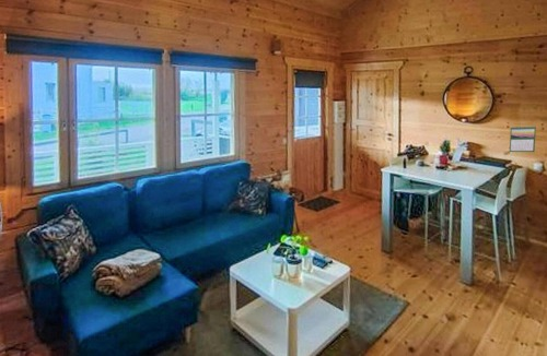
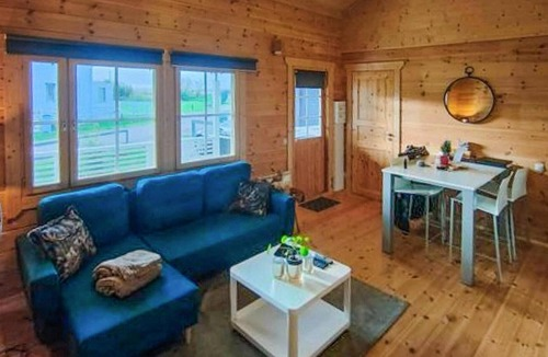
- calendar (522, 139)
